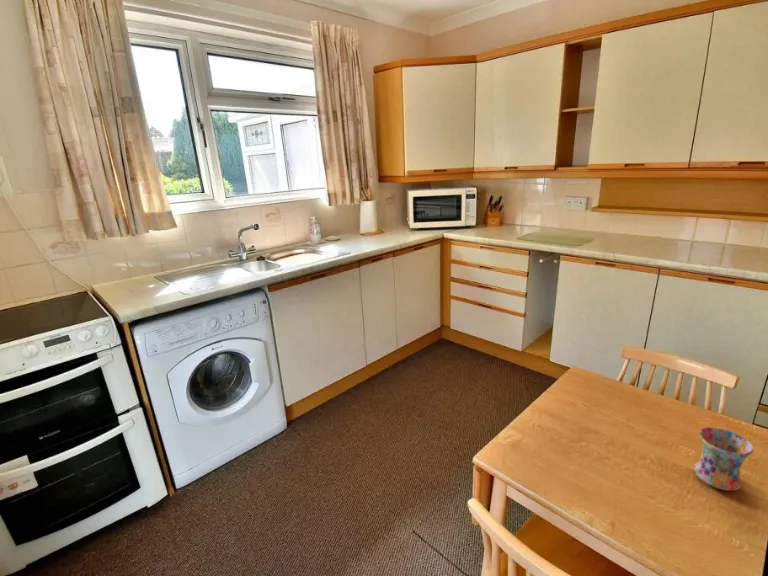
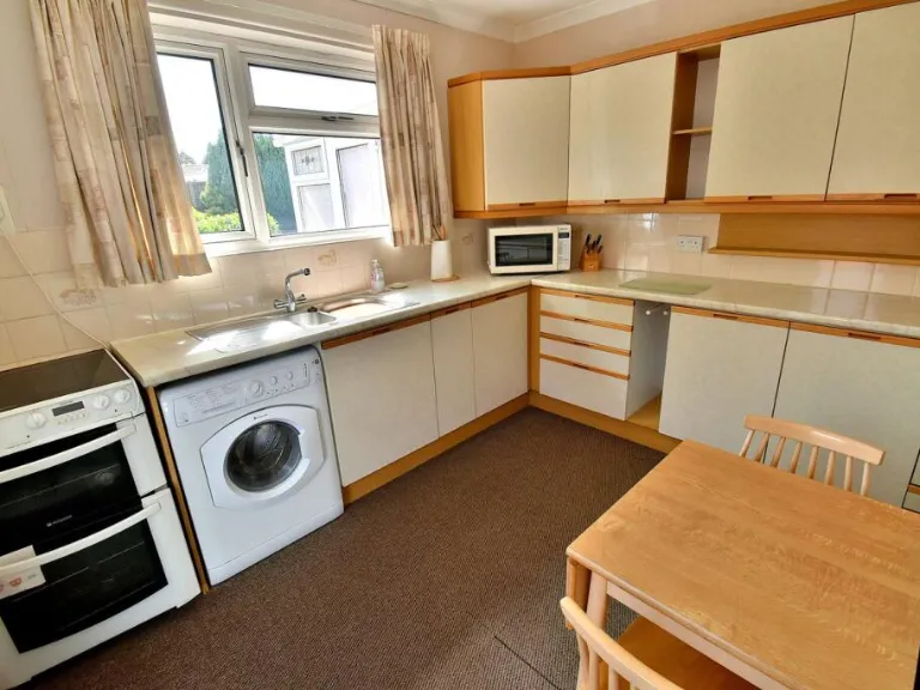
- mug (723, 457)
